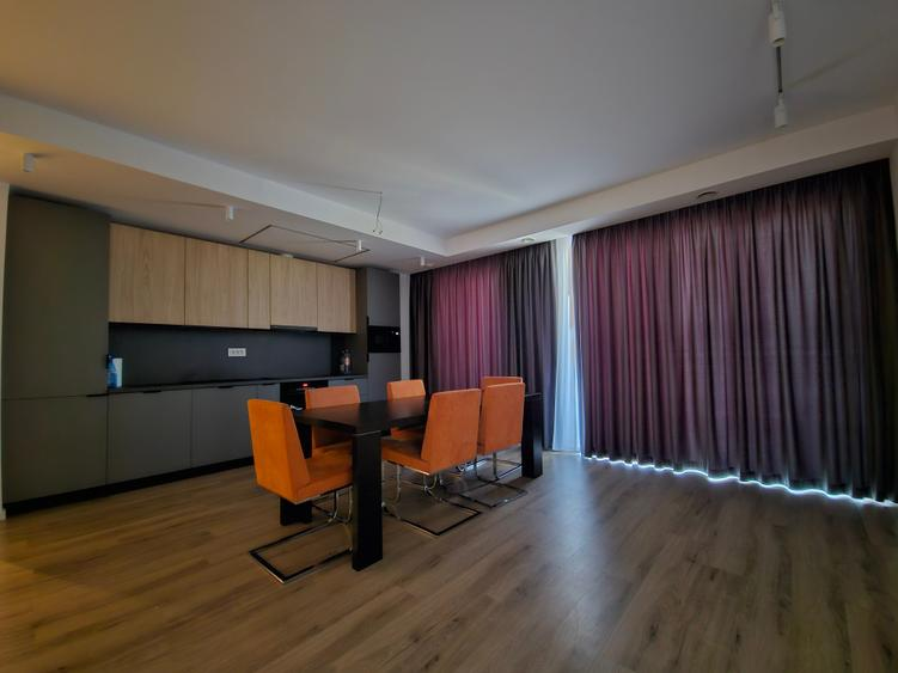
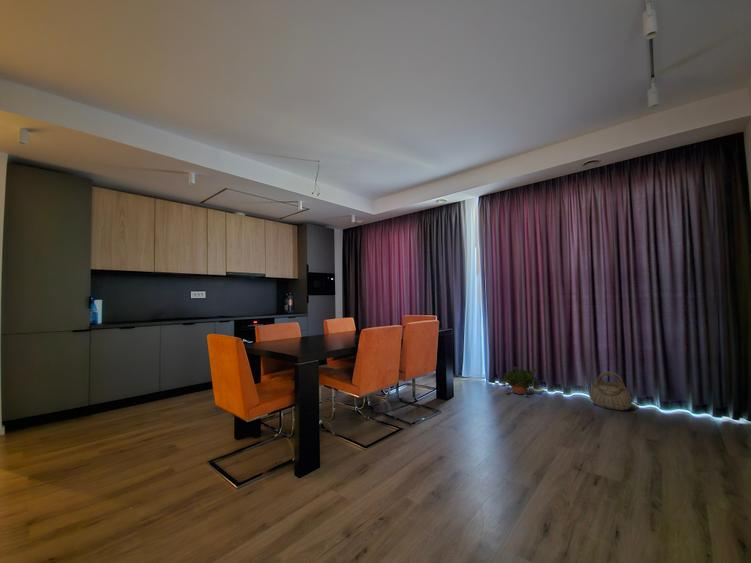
+ basket (609, 389)
+ potted plant (519, 380)
